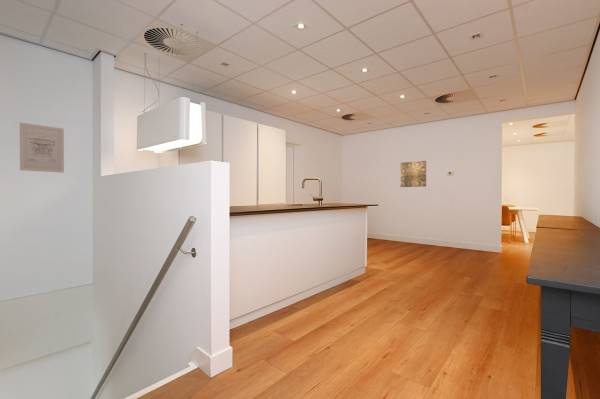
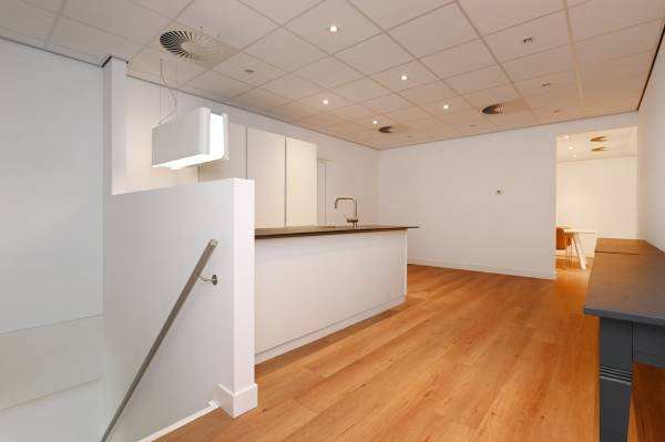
- wall art (413, 174)
- wall art (42, 148)
